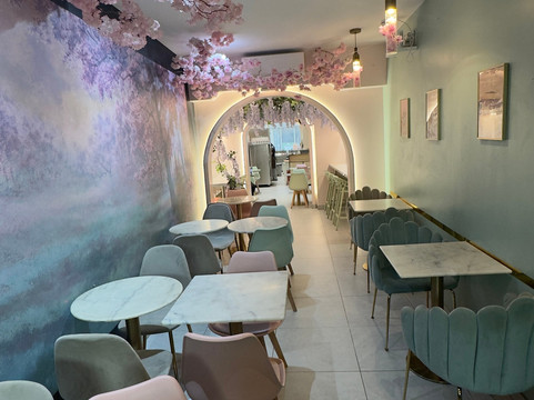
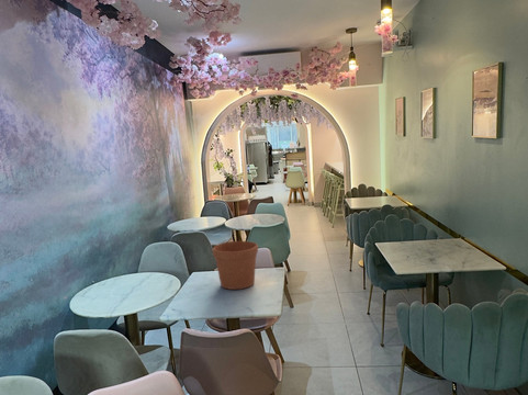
+ flower pot (236, 264)
